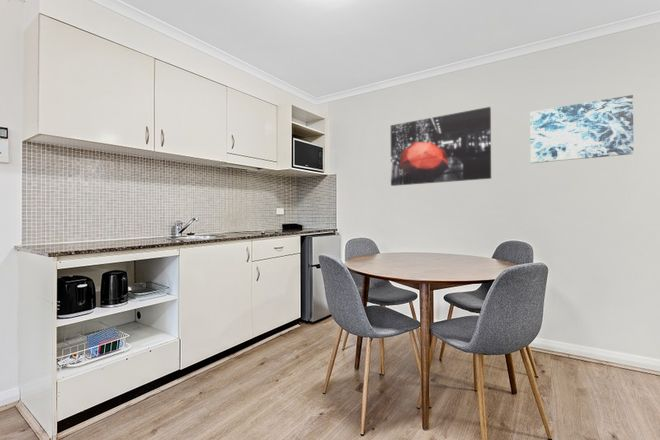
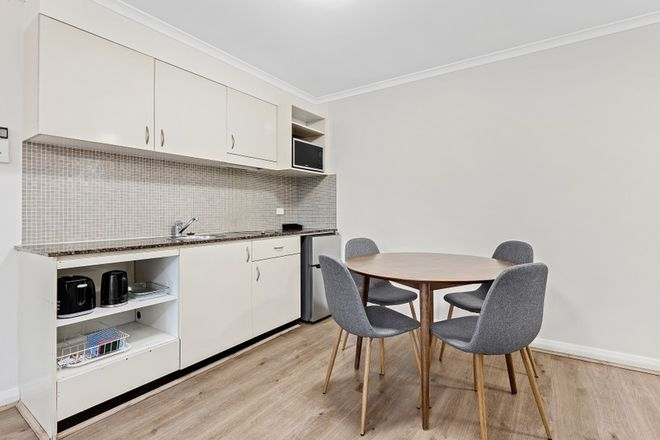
- wall art (577, 131)
- wall art (436, 149)
